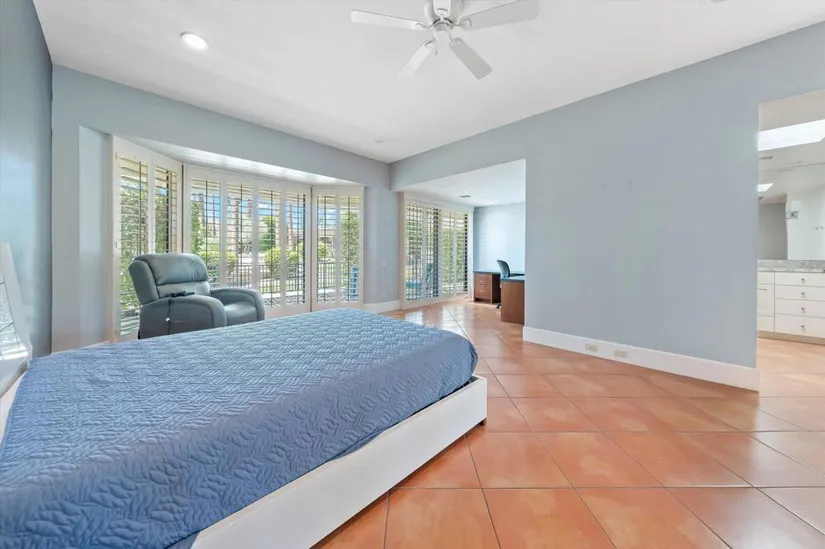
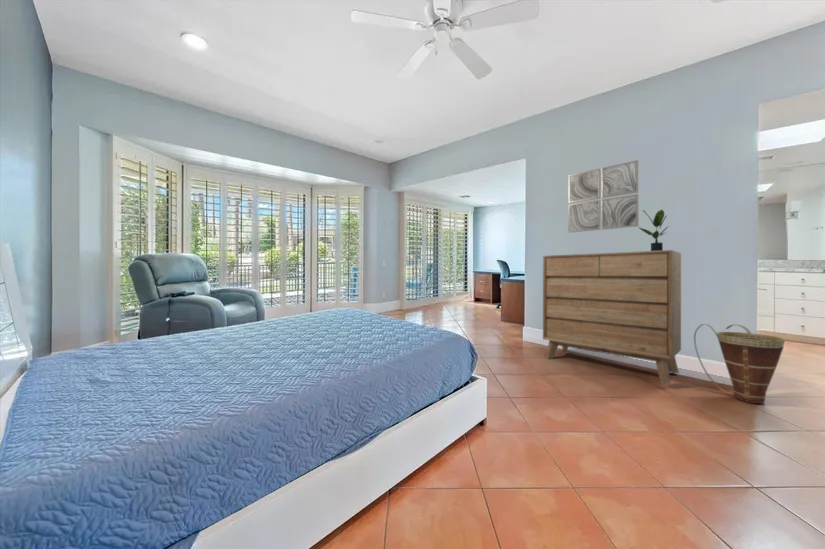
+ basket (735, 360)
+ wall art (600, 198)
+ potted plant (655, 231)
+ dresser (606, 310)
